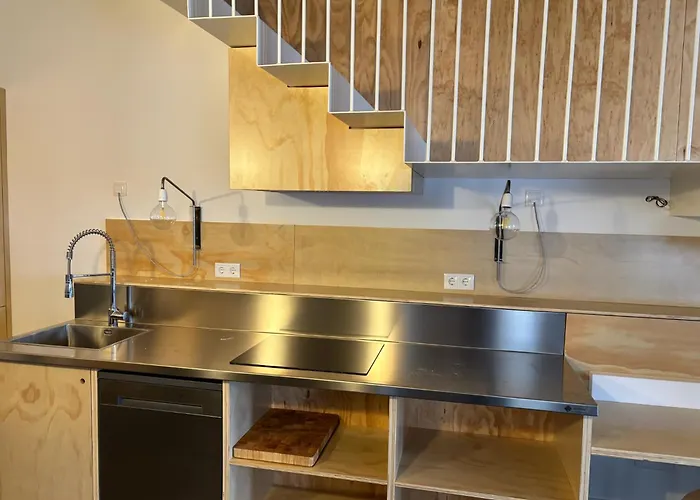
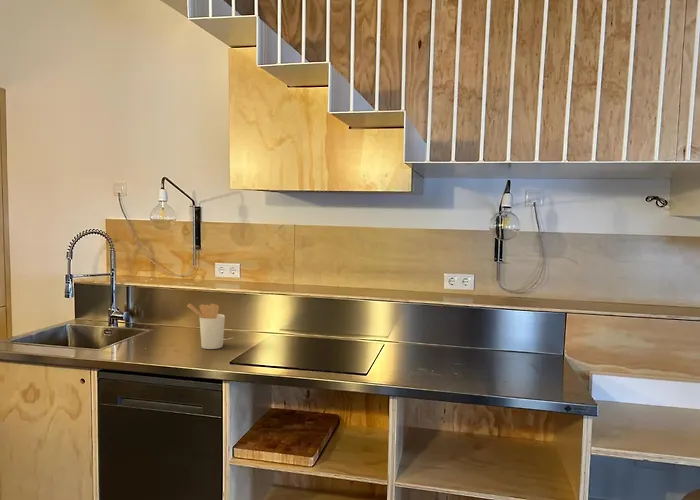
+ utensil holder (205, 324)
